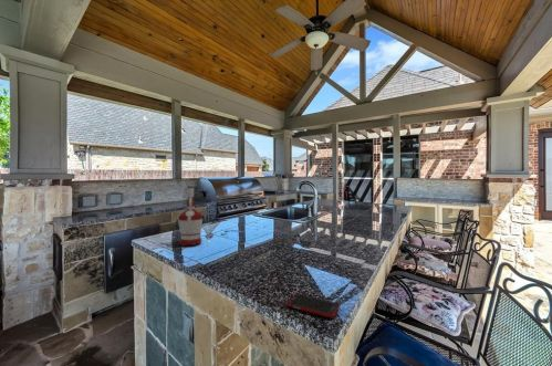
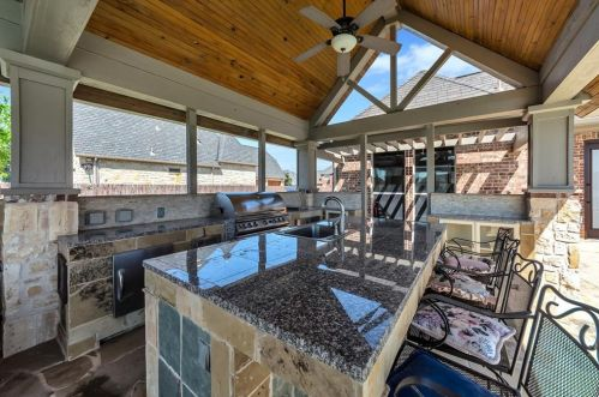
- cell phone (312, 304)
- alcohol (190, 213)
